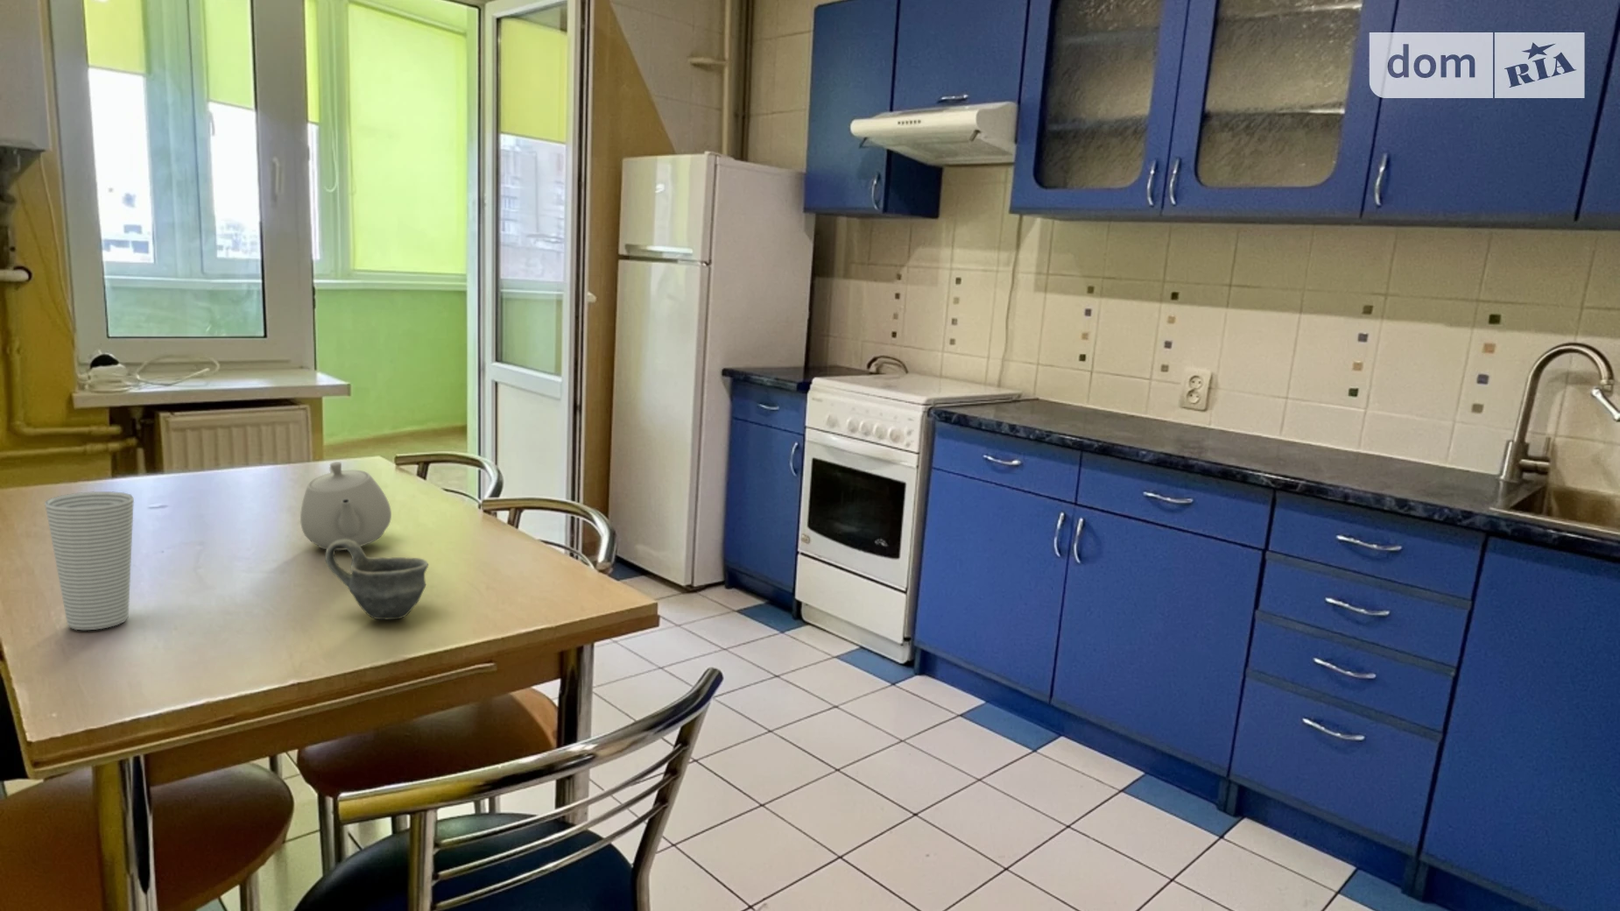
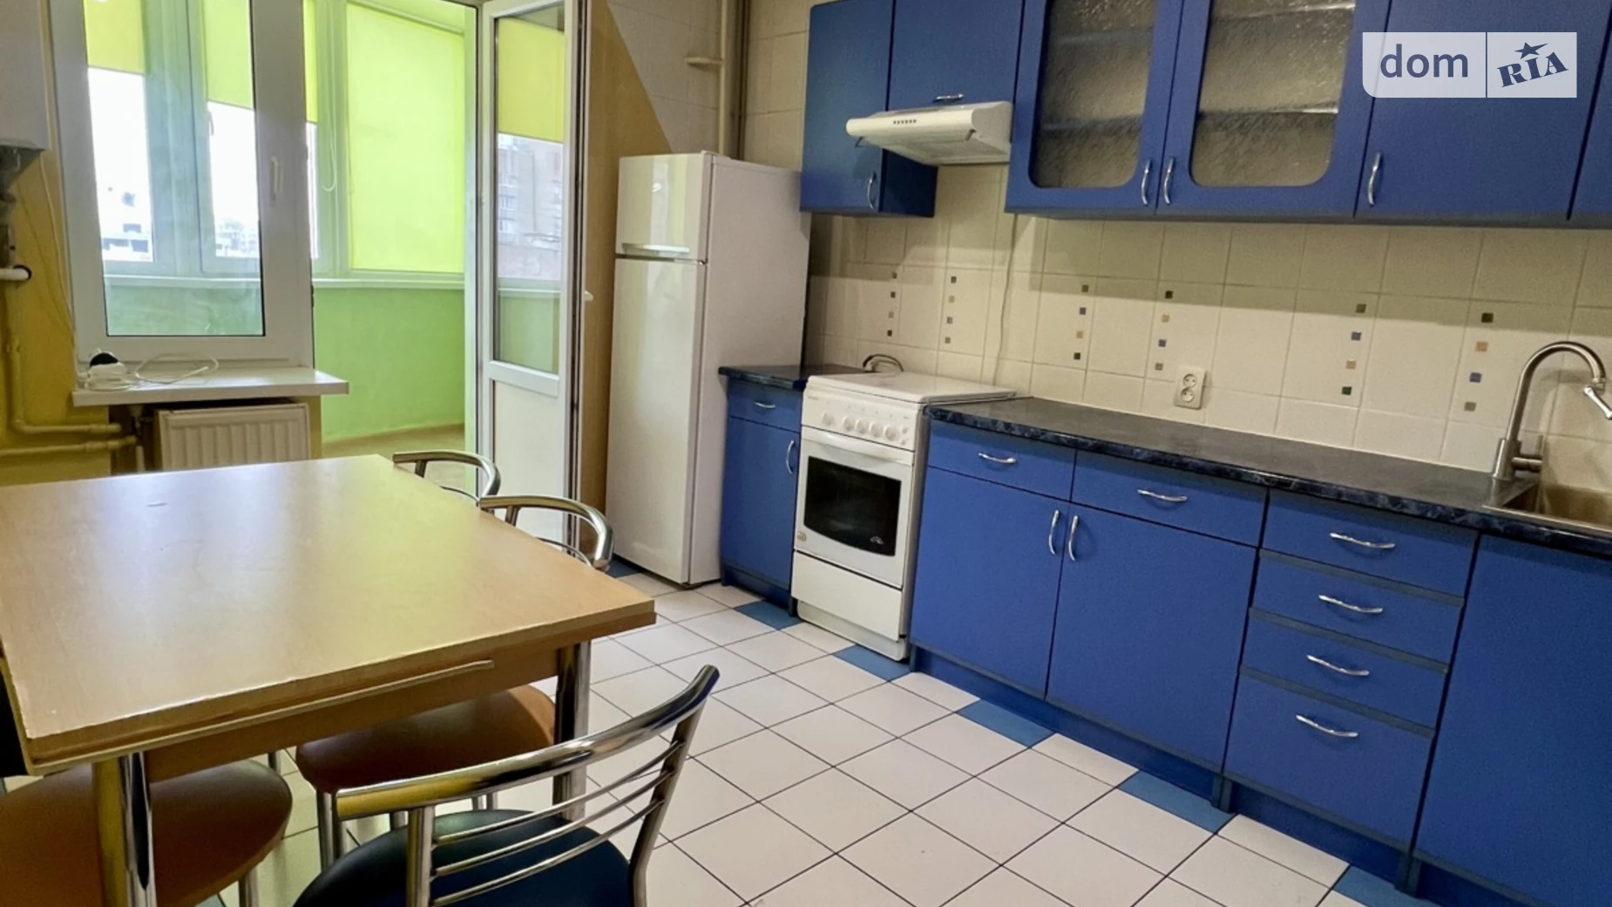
- cup (93, 561)
- cup (382, 577)
- teapot (347, 505)
